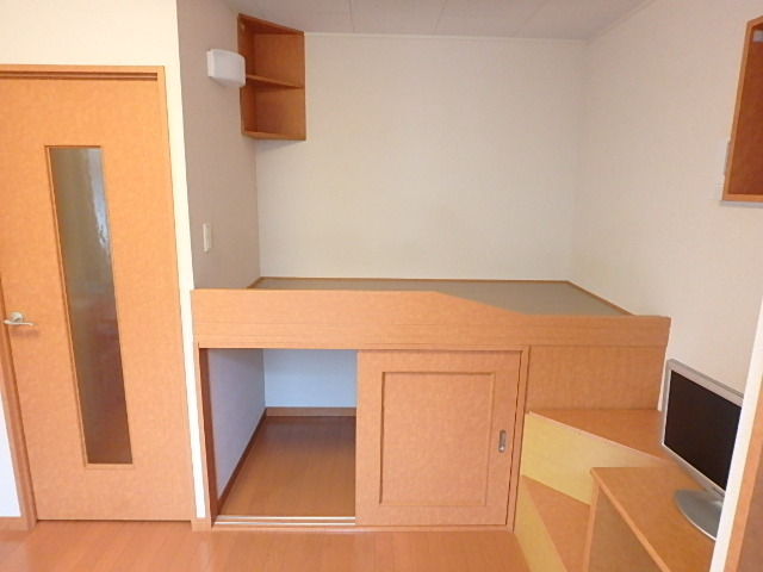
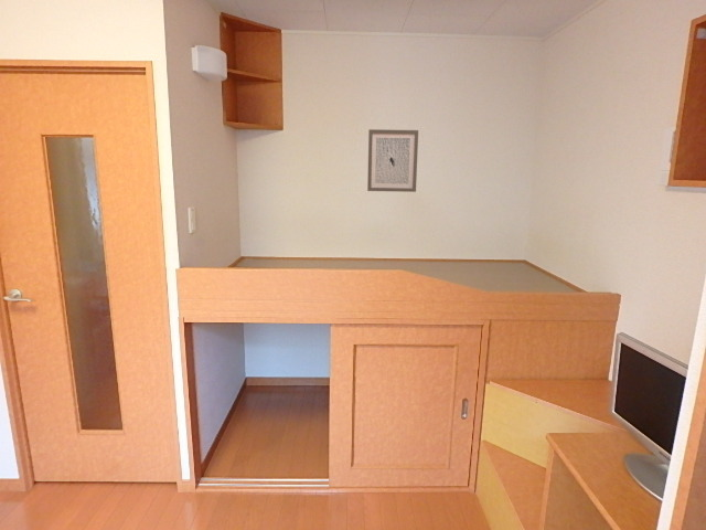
+ wall art (392, 160)
